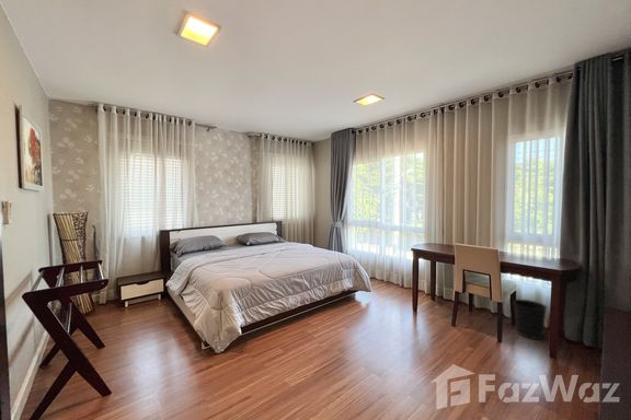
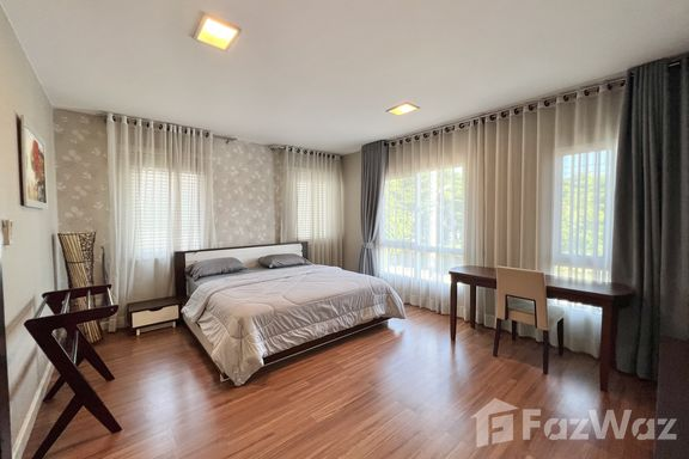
- wastebasket (529, 318)
